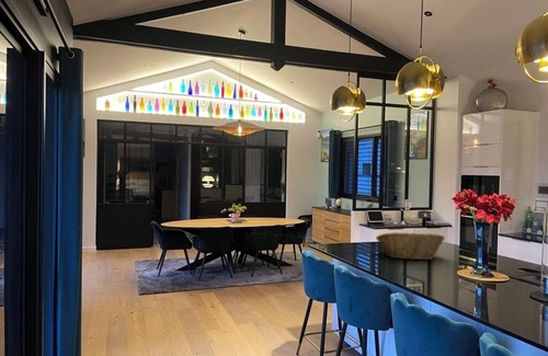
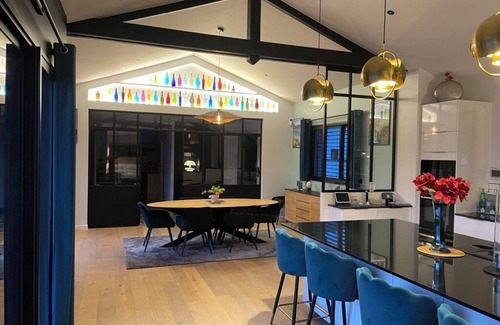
- fruit basket (409, 243)
